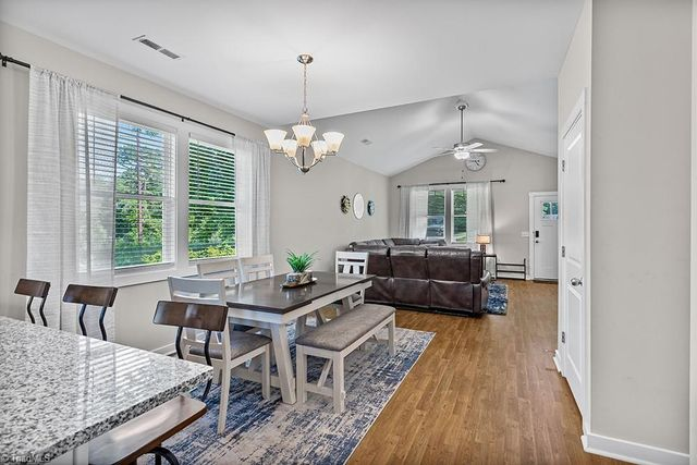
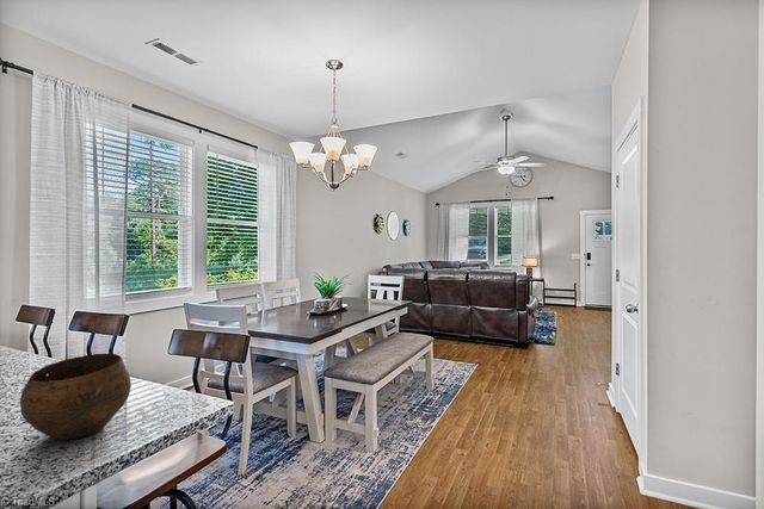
+ bowl (79, 396)
